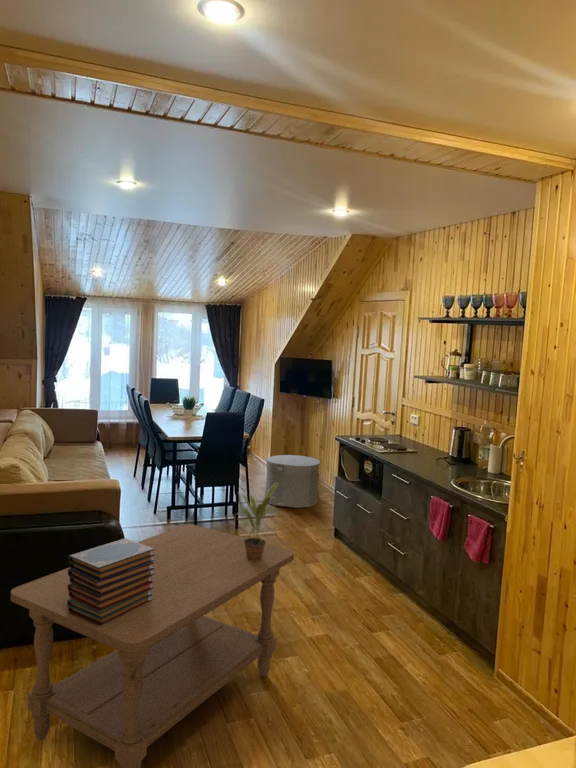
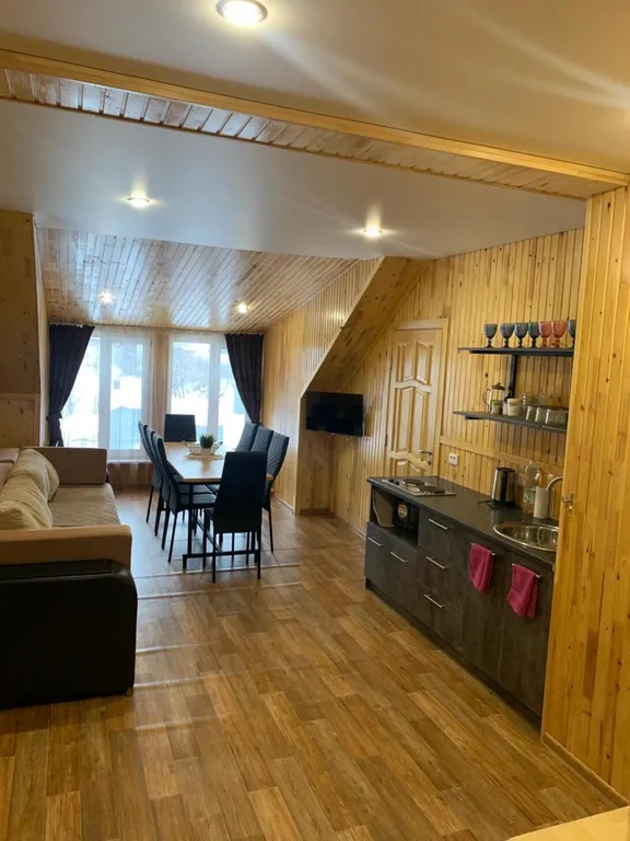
- trash can (292, 480)
- potted plant (259, 523)
- book stack (112, 578)
- coffee table (165, 636)
